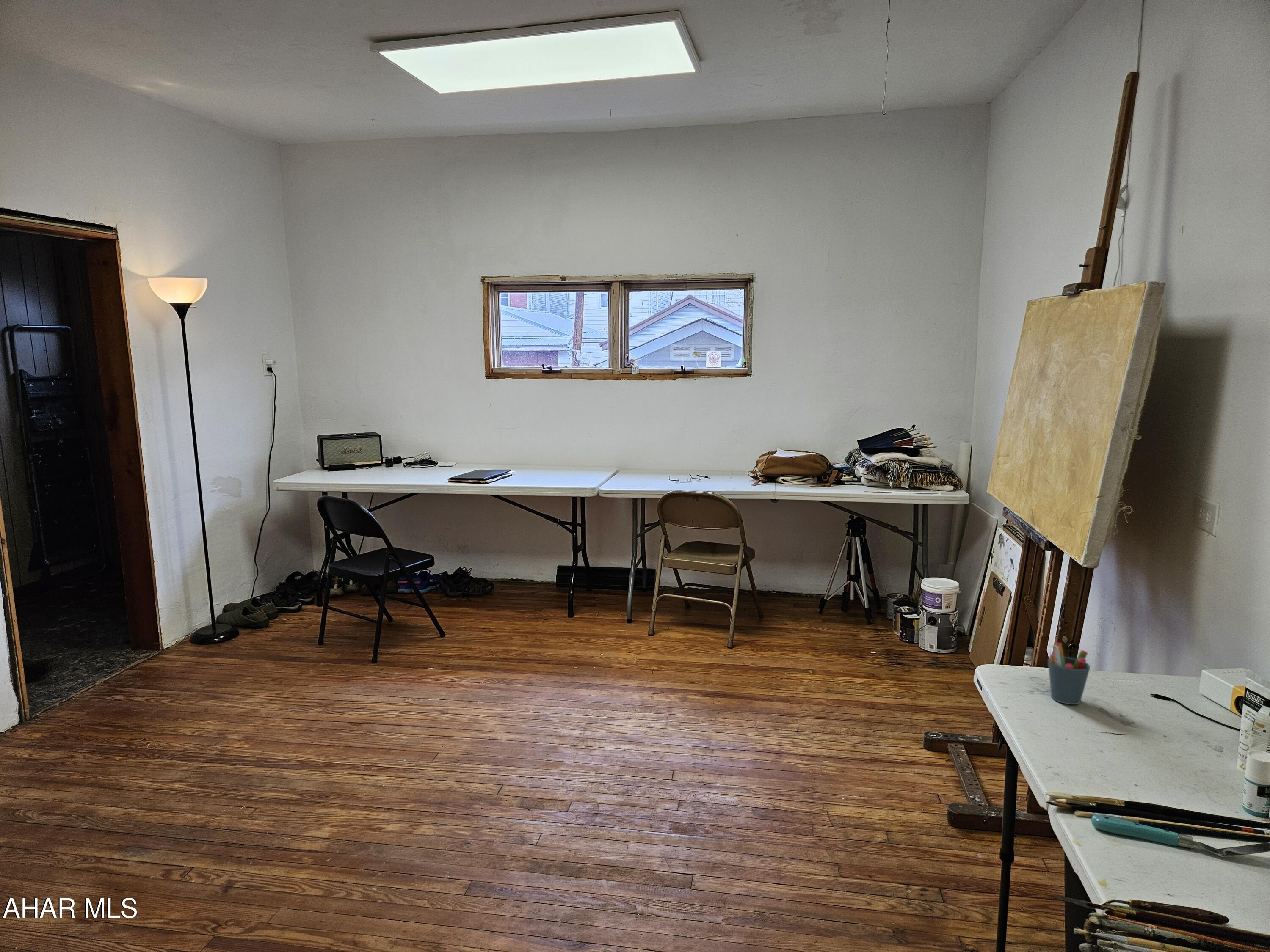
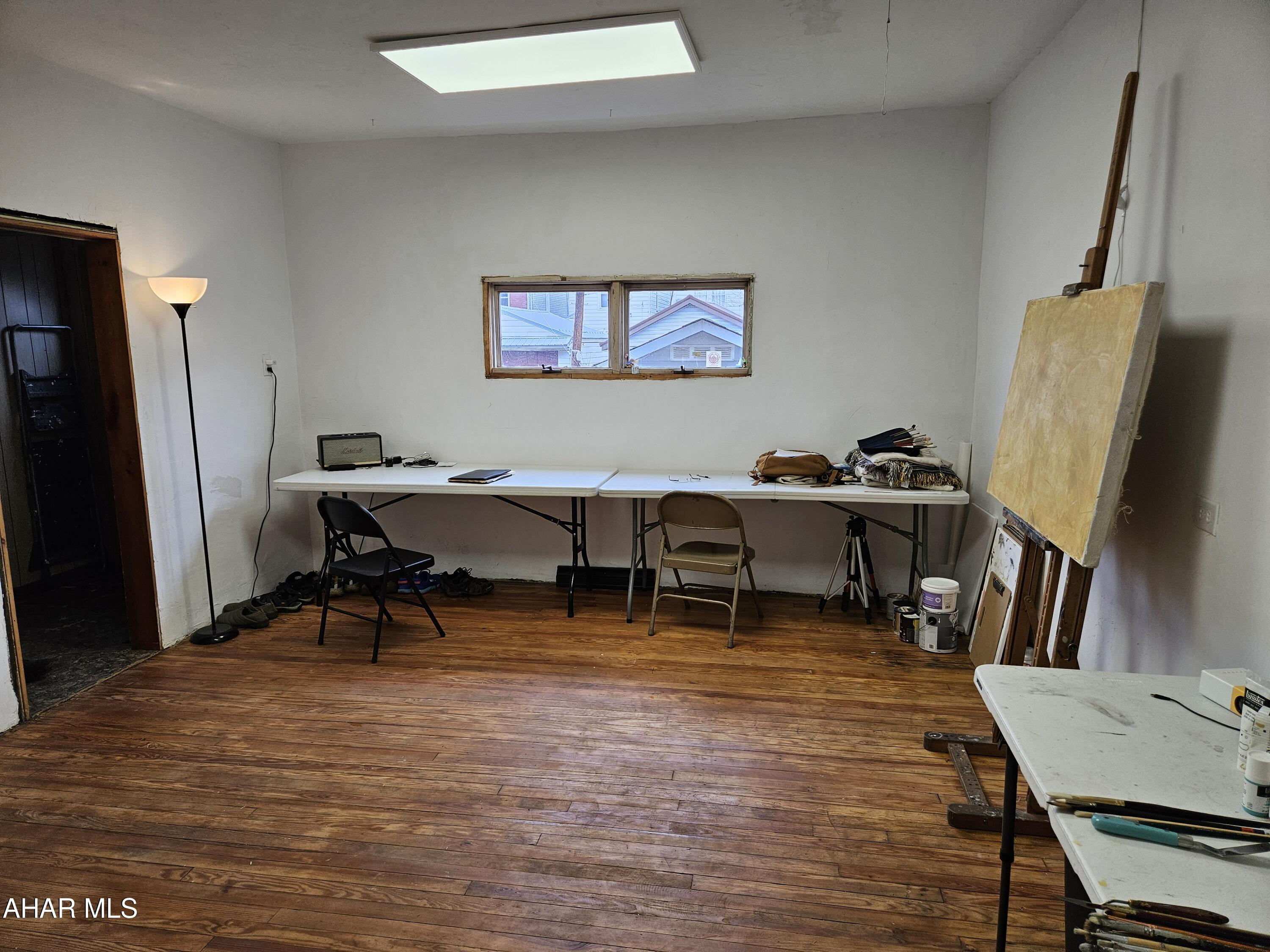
- pen holder (1067, 671)
